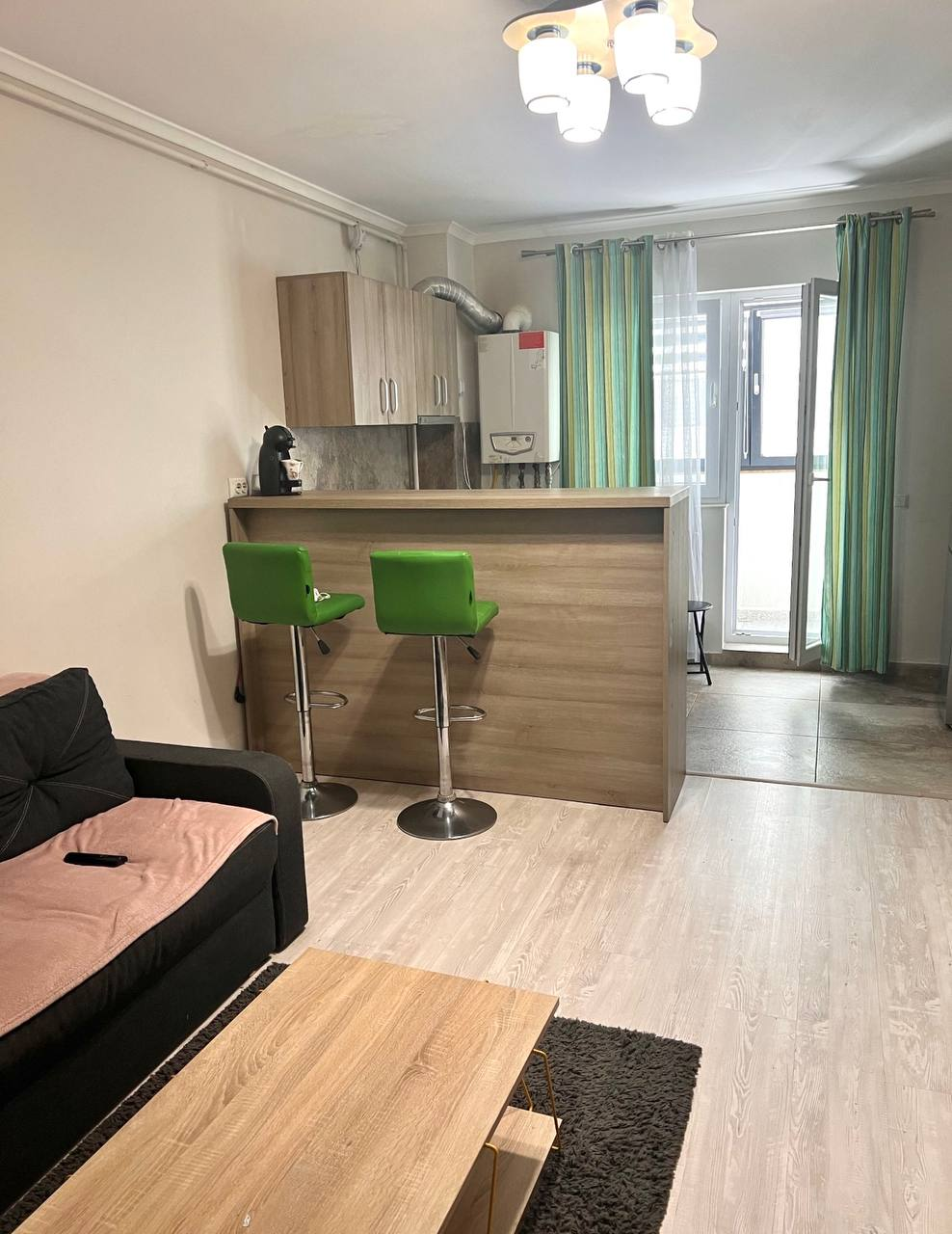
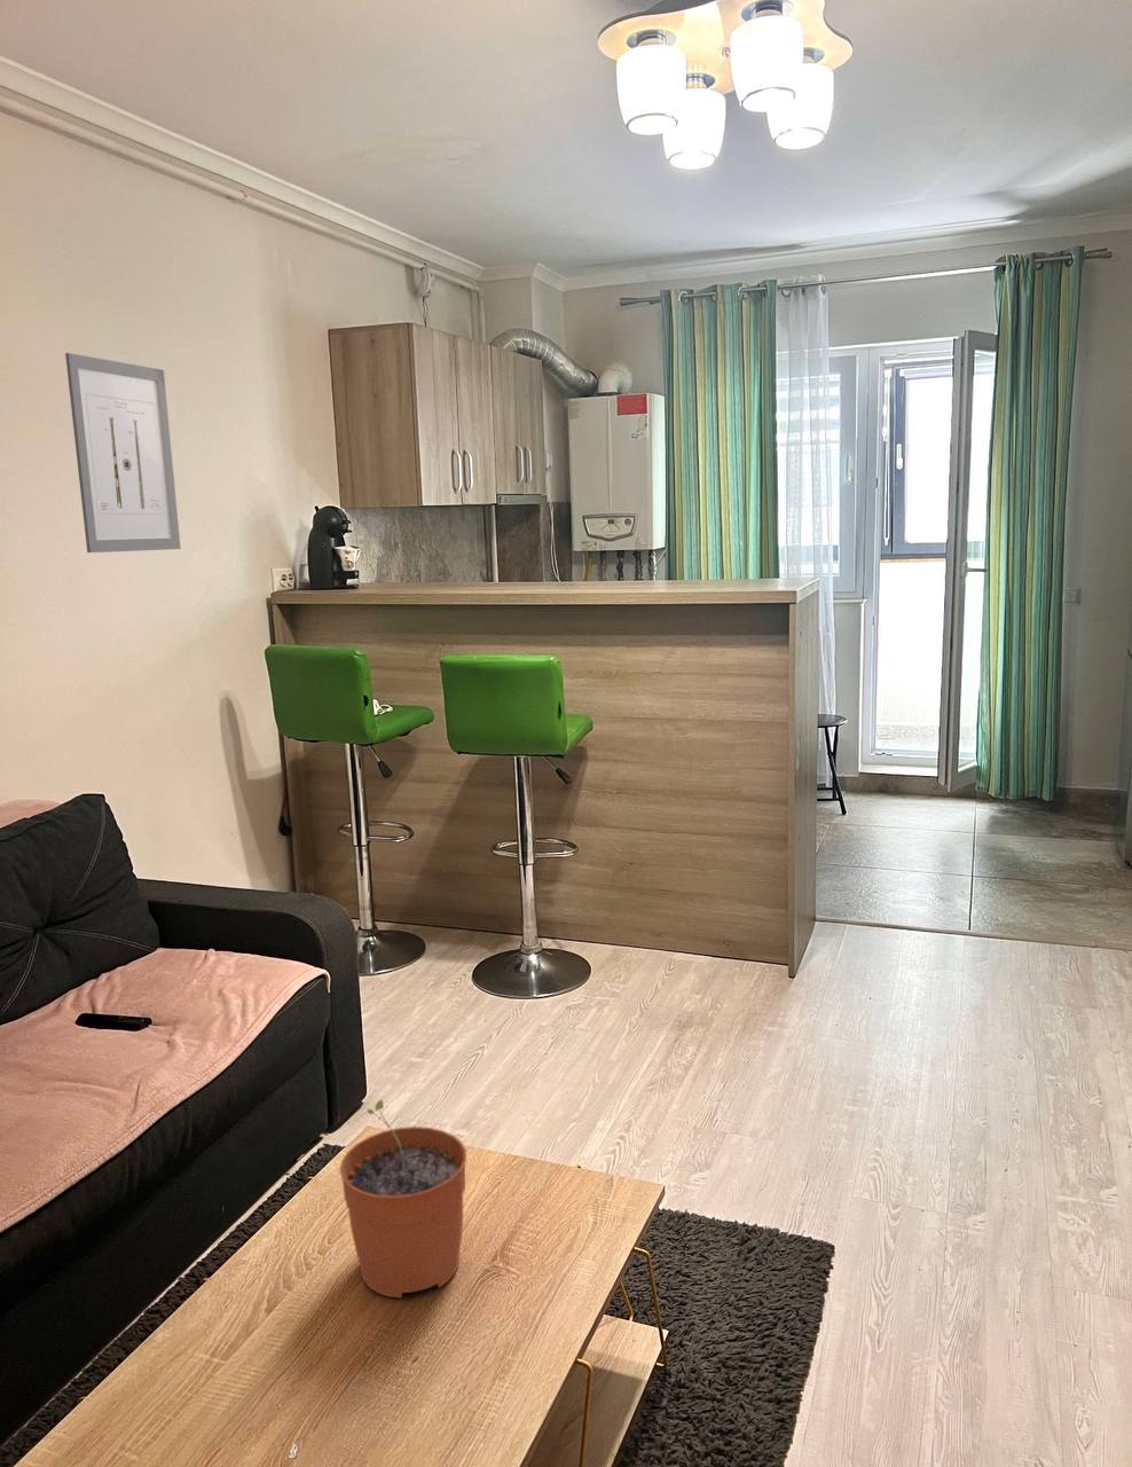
+ plant pot (404, 1186)
+ wall art (126, 458)
